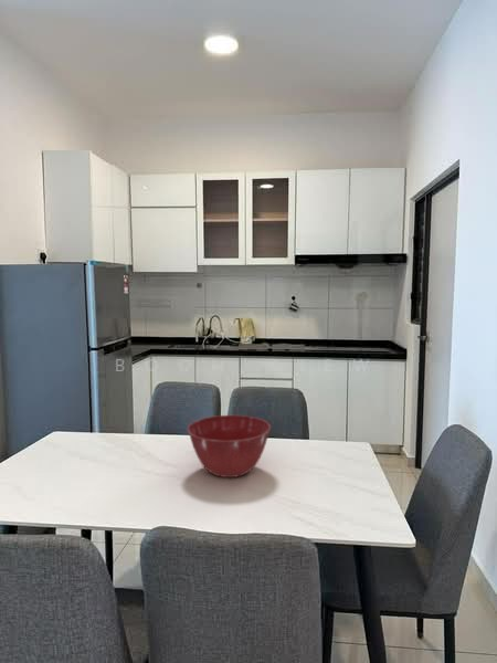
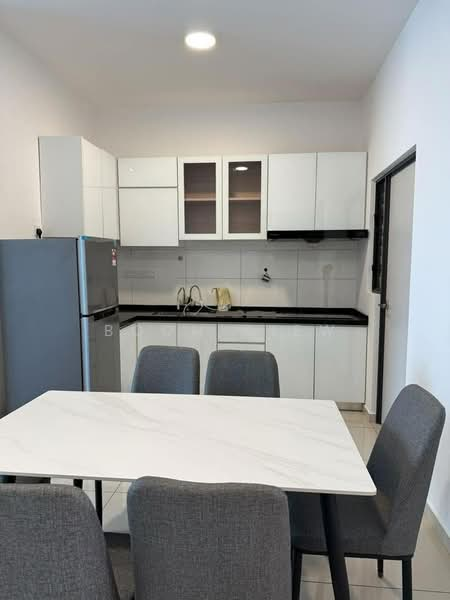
- mixing bowl (229, 448)
